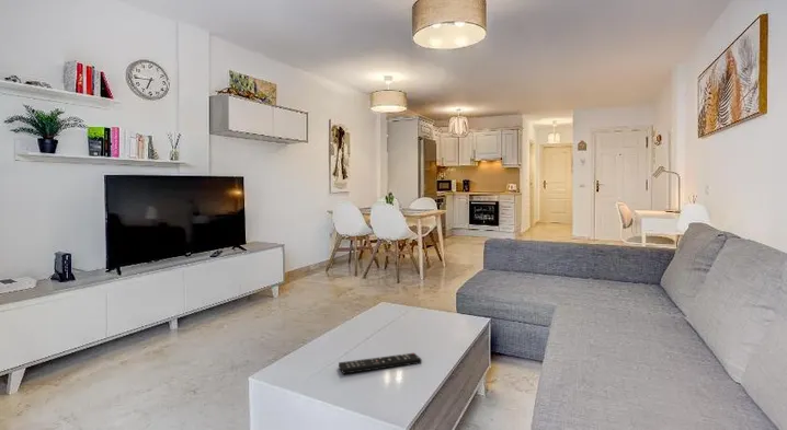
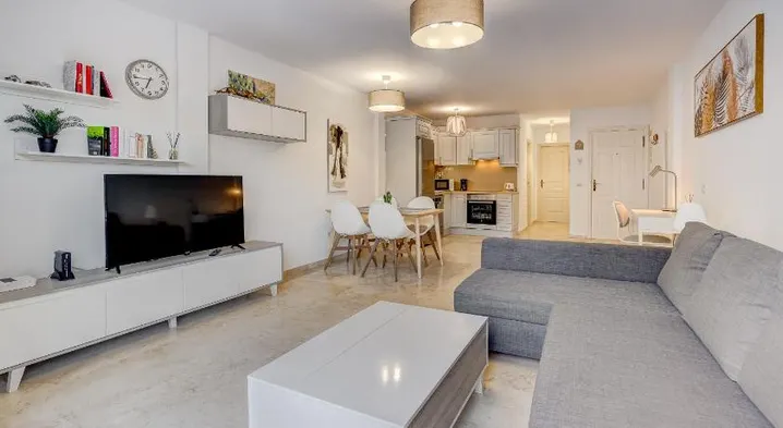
- remote control (380, 362)
